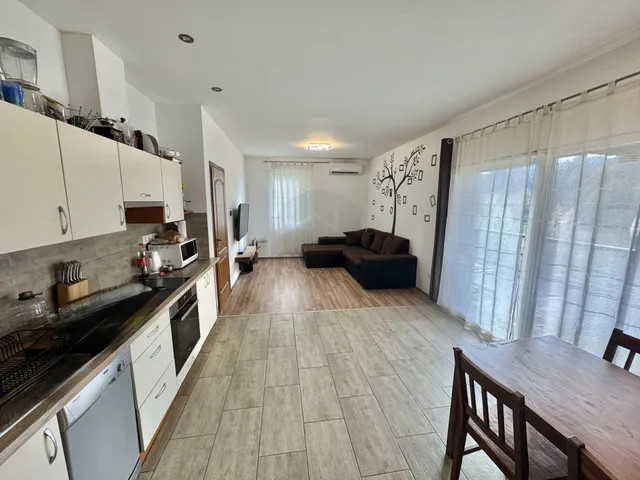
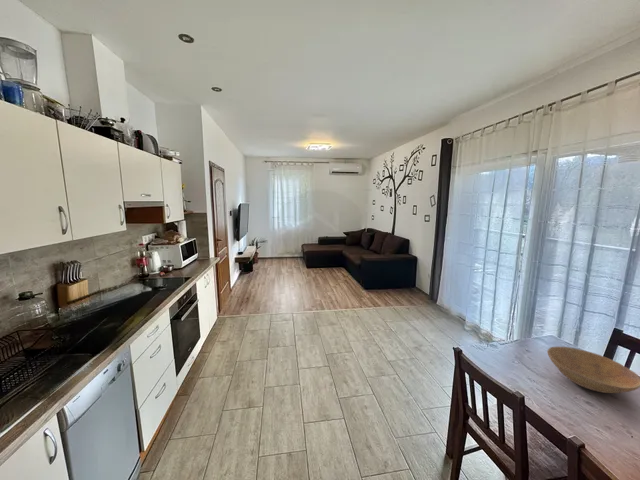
+ bowl (589, 373)
